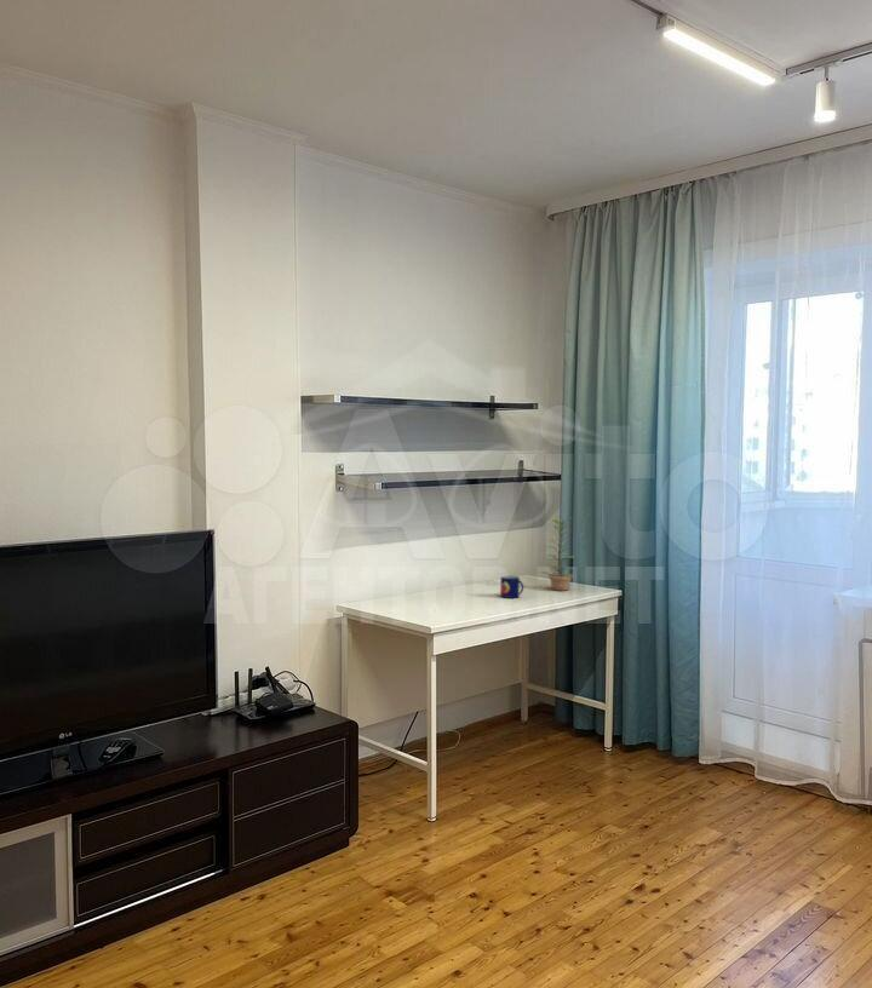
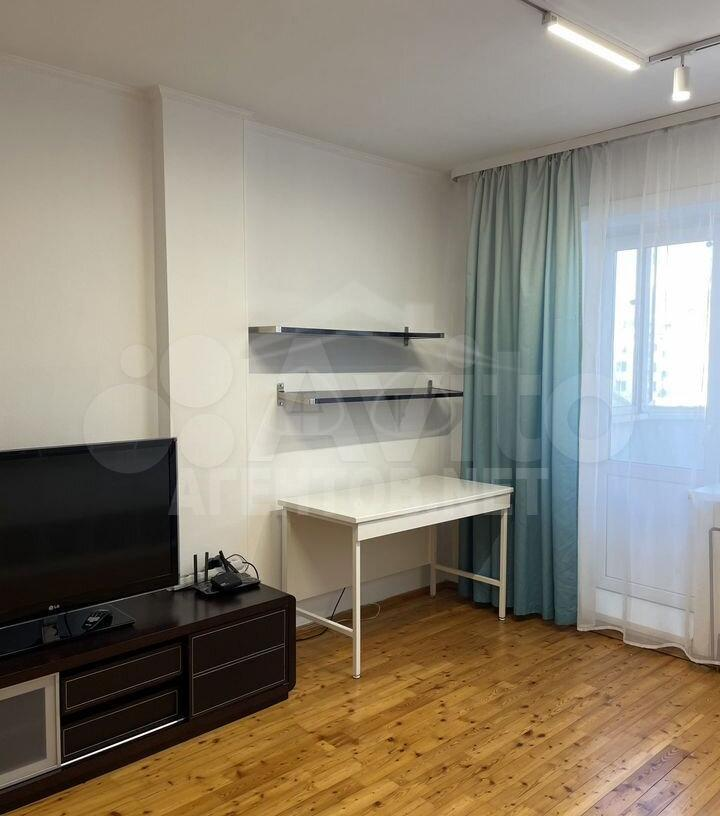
- mug (512, 586)
- plant (558, 552)
